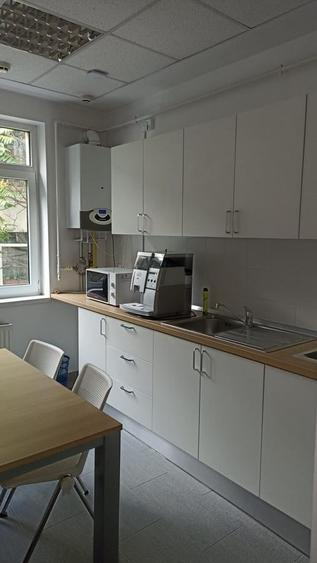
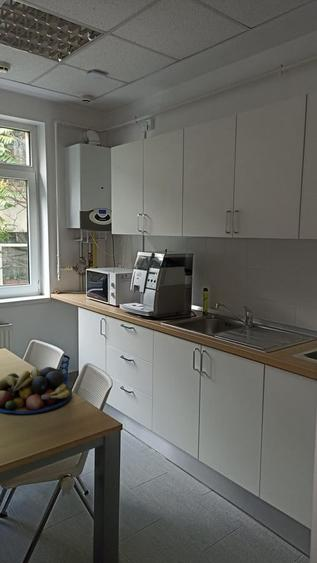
+ fruit bowl (30, 383)
